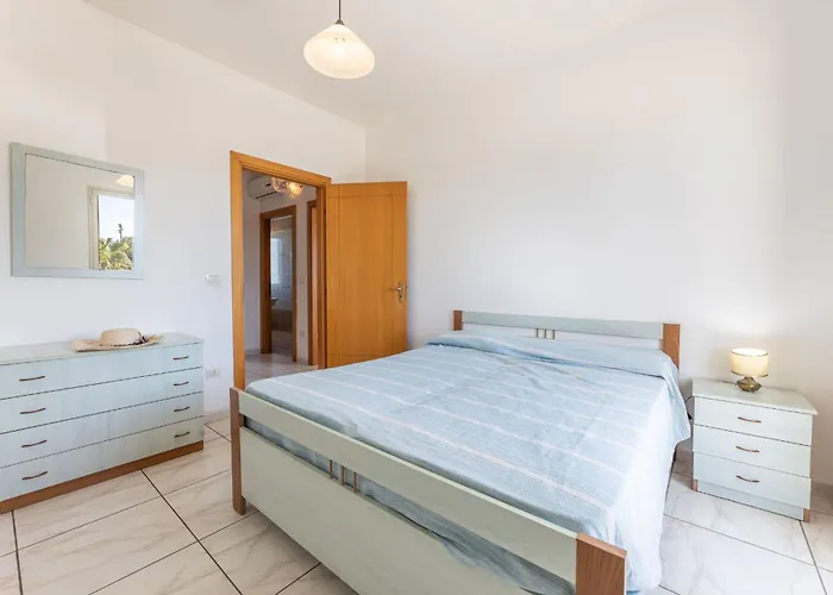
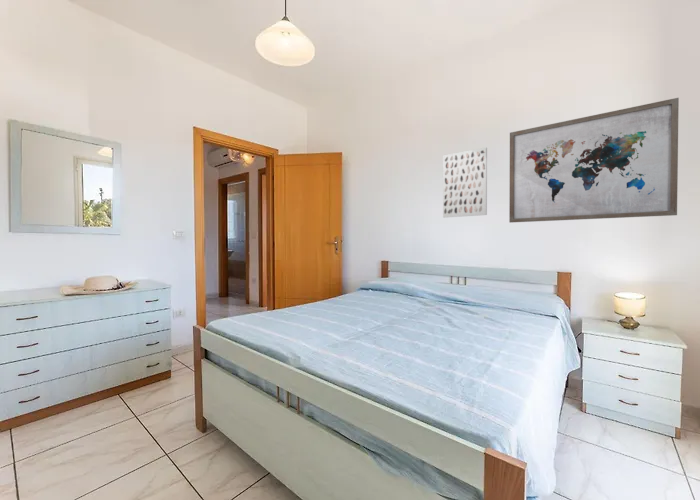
+ wall art (464, 184)
+ wall art (582, 168)
